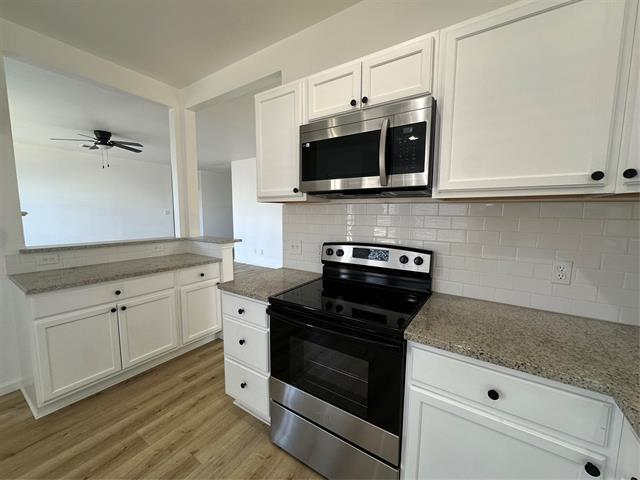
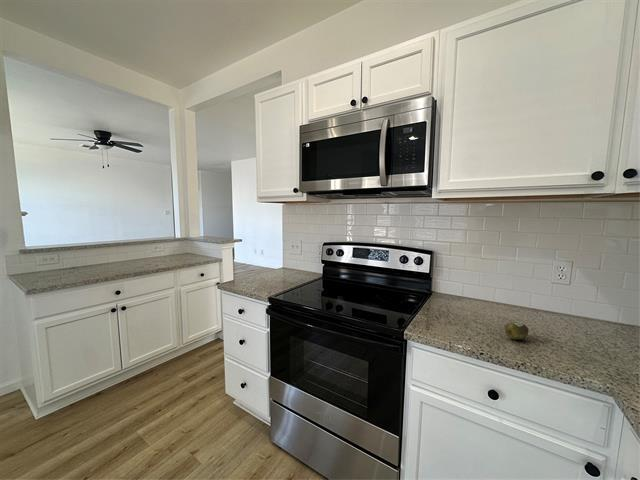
+ fruit (516, 330)
